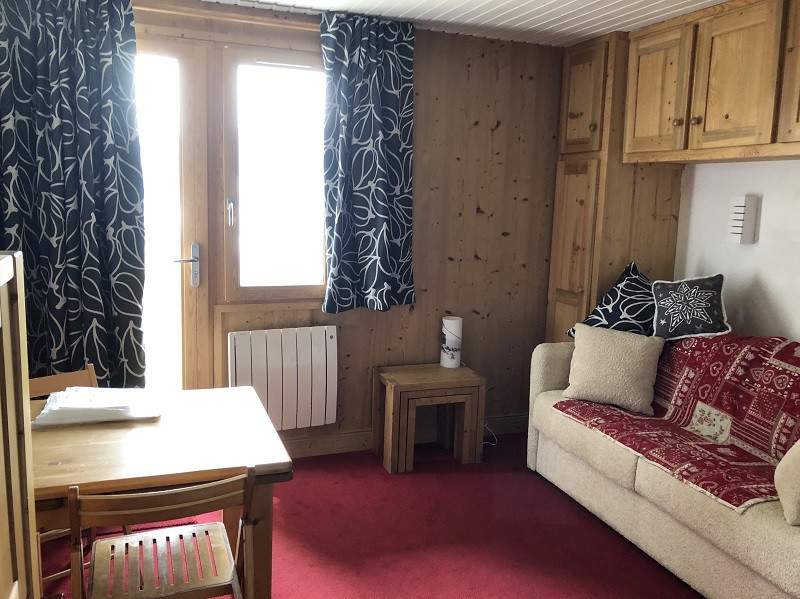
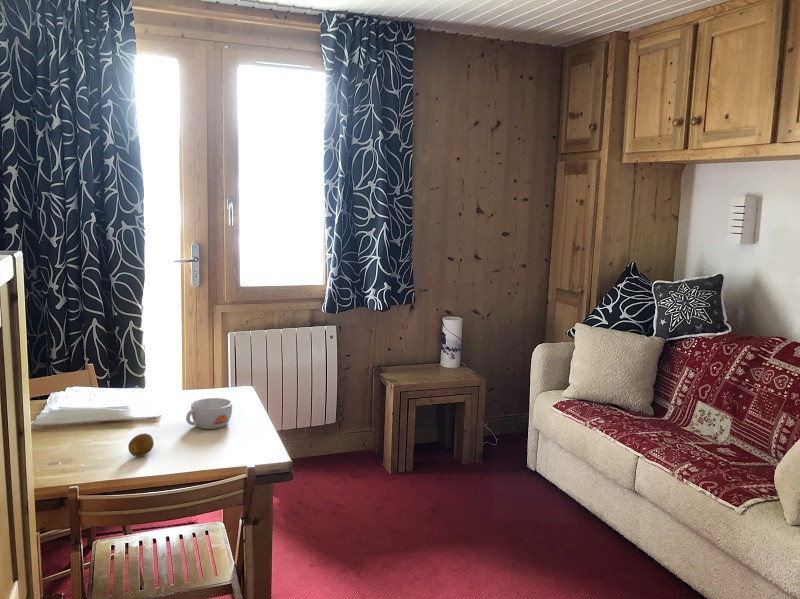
+ fruit (141, 445)
+ bowl (208, 414)
